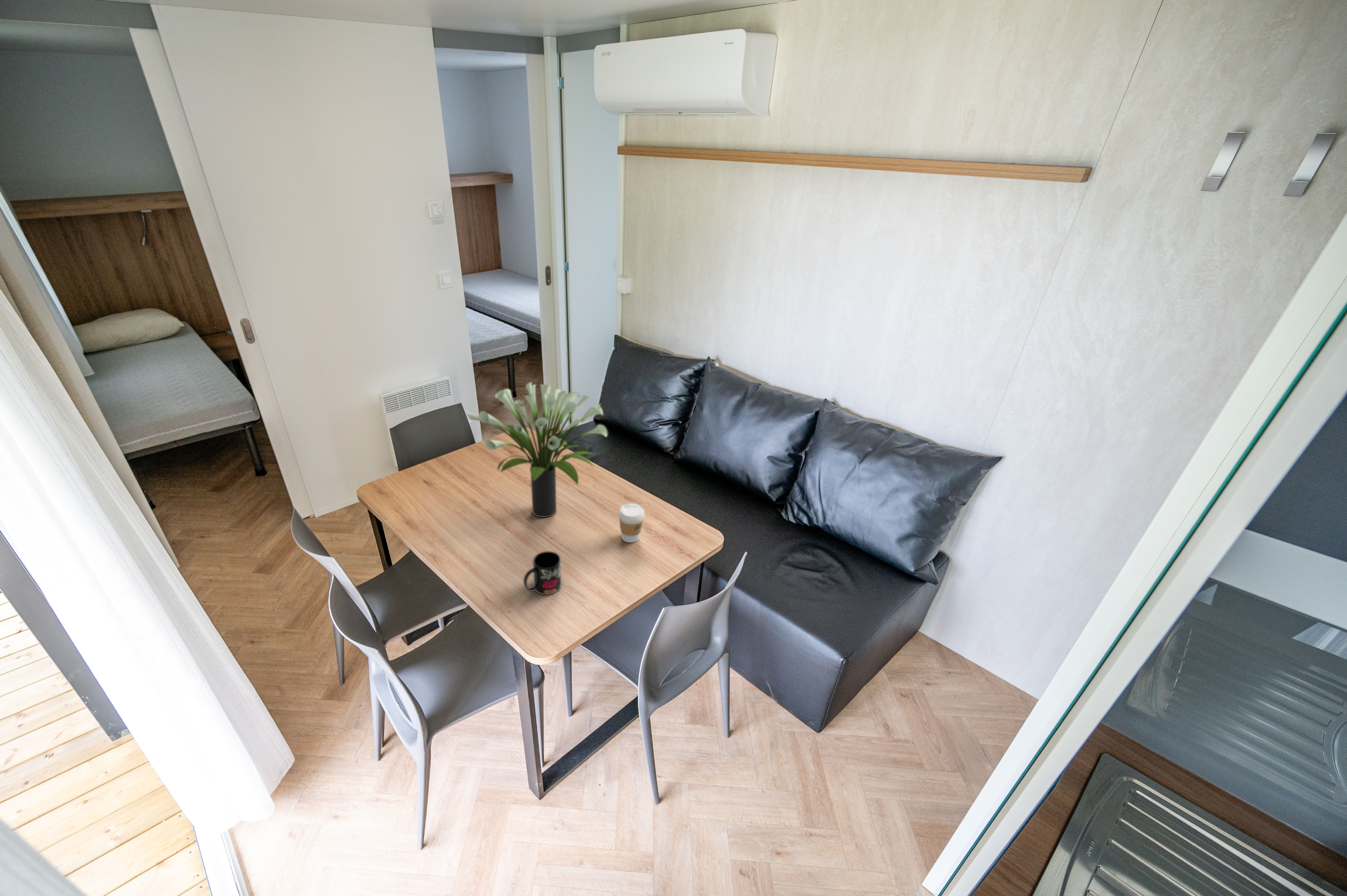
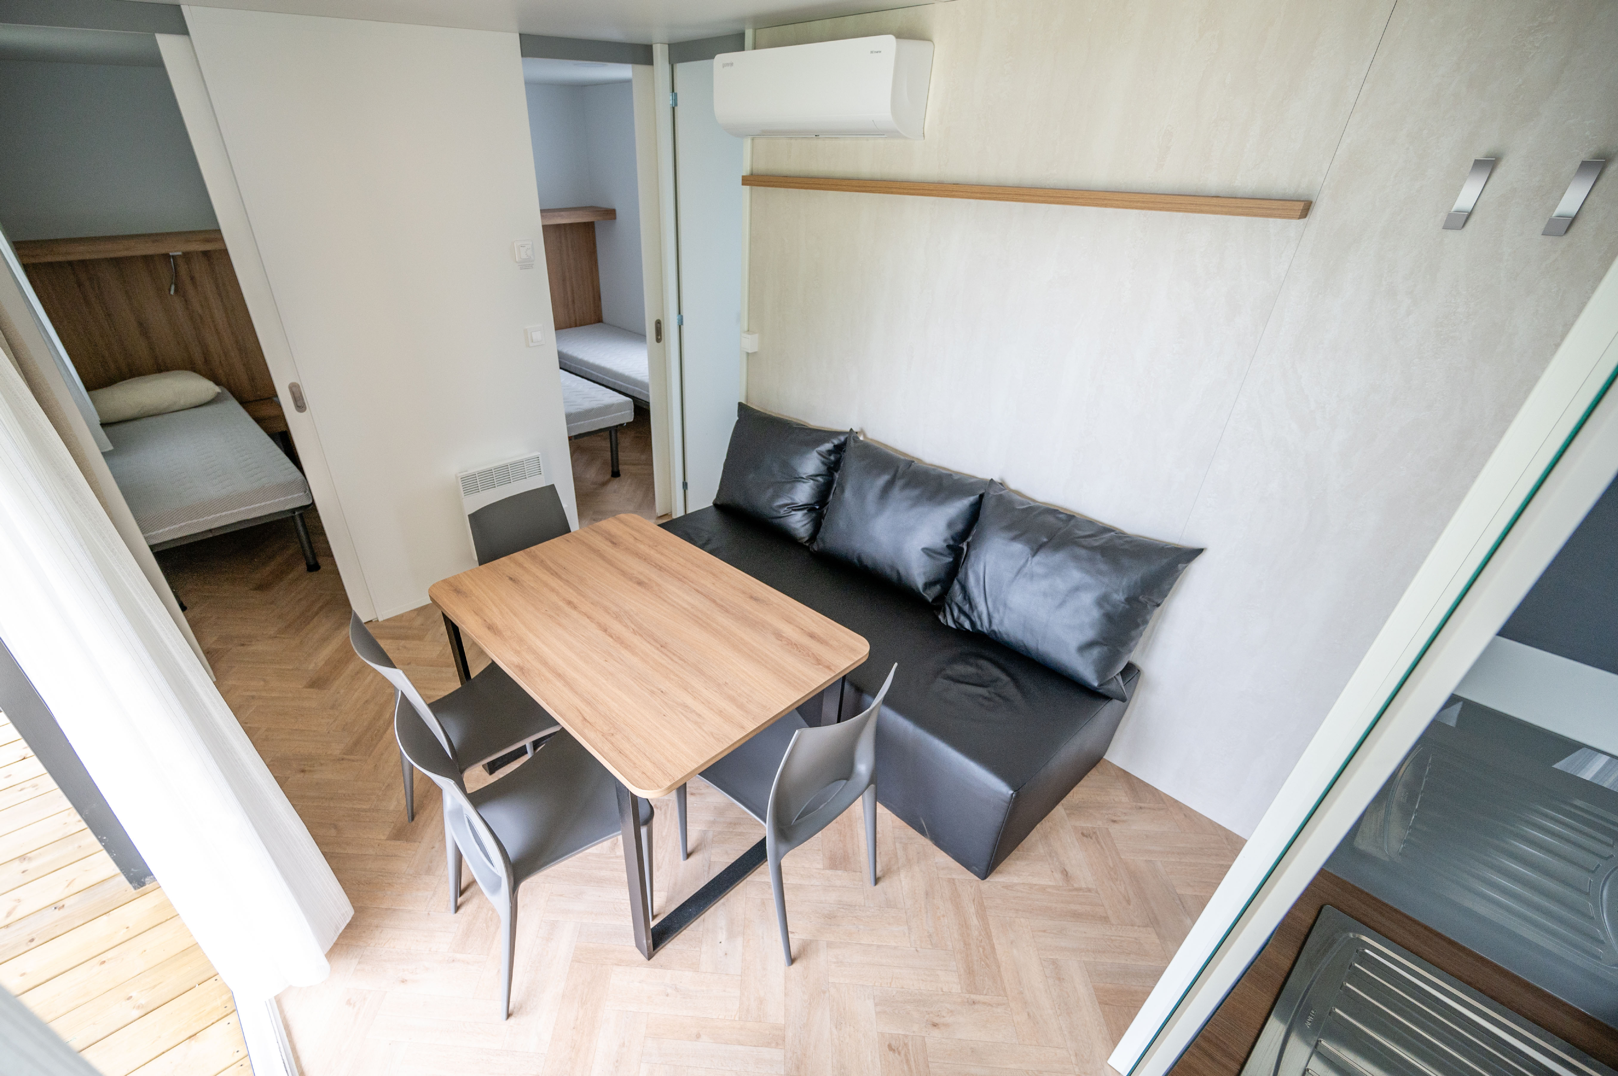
- potted plant (540, 450)
- coffee cup (631, 523)
- mug (542, 575)
